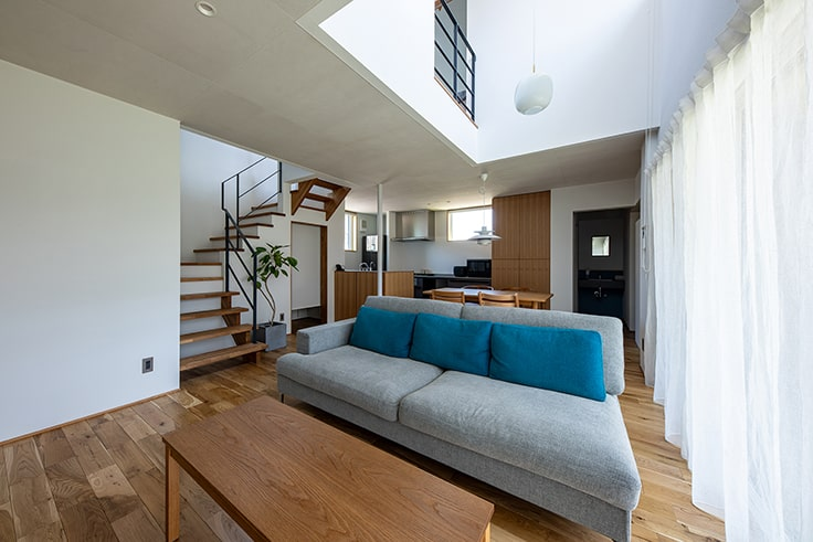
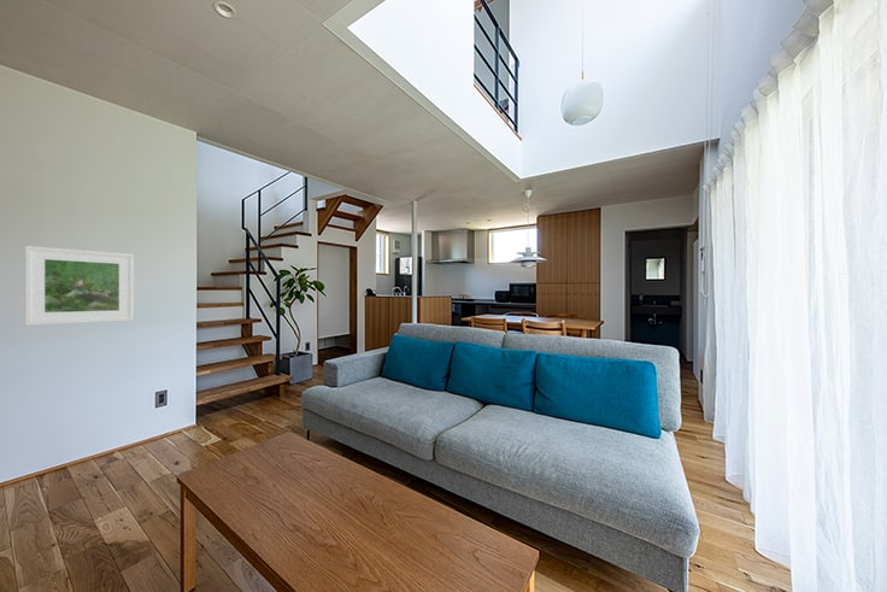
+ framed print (83, 286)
